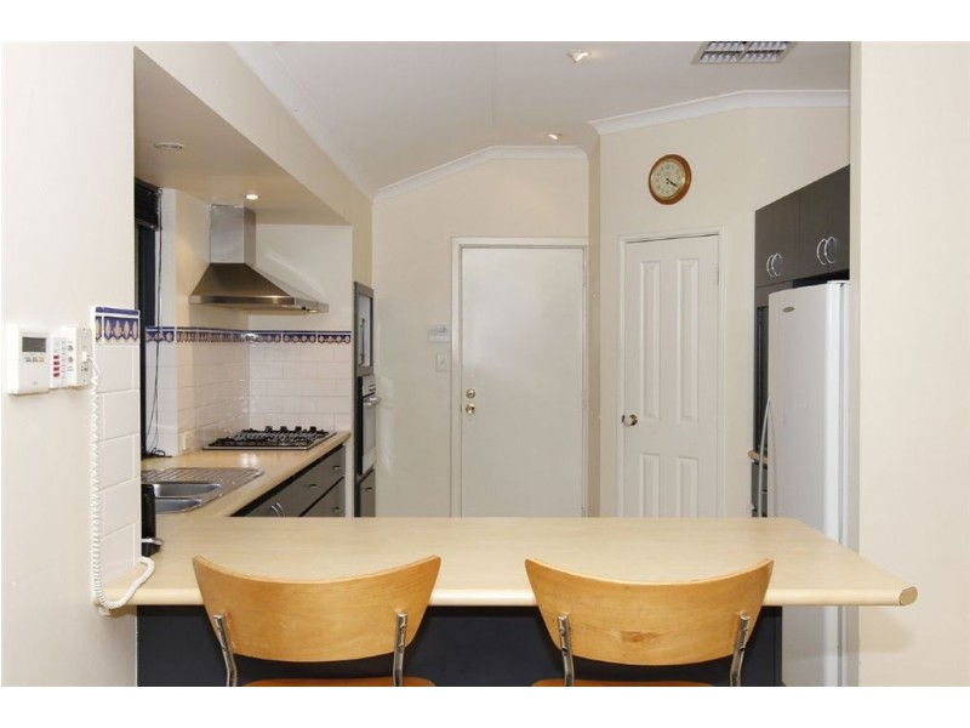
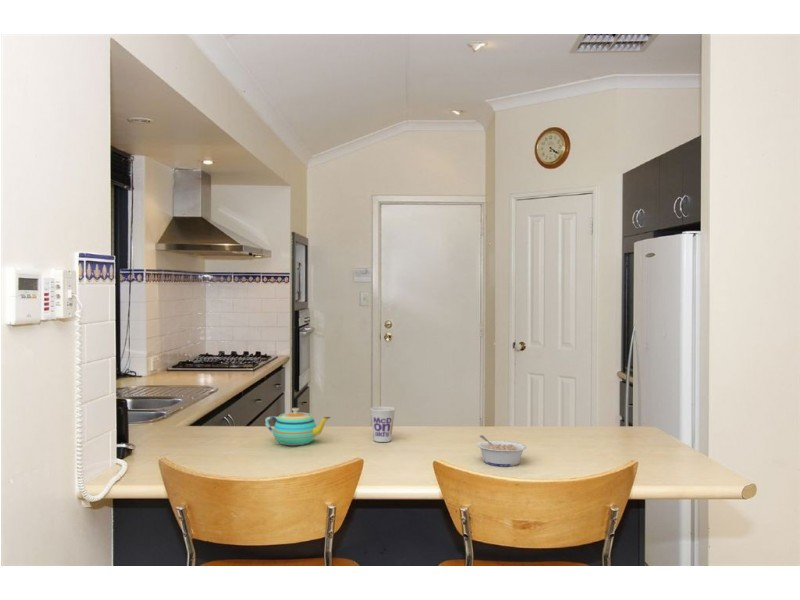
+ teapot (297, 425)
+ legume (499, 452)
+ cup (382, 424)
